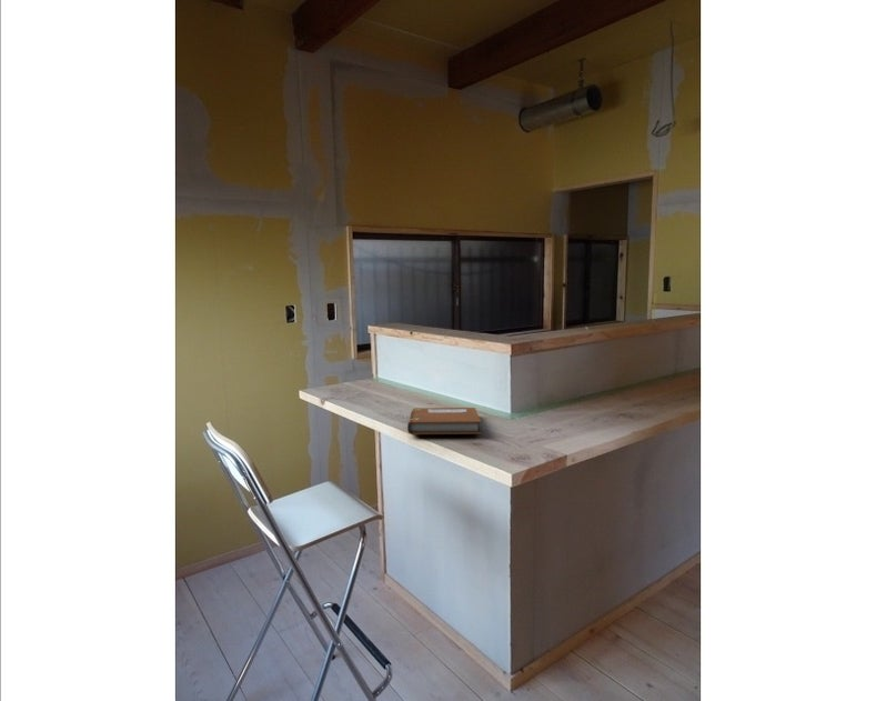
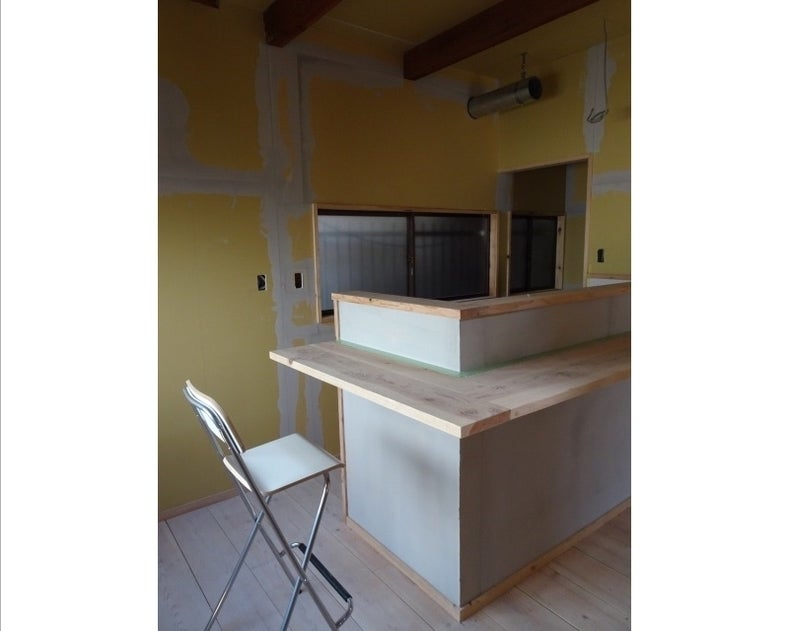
- notebook (443, 419)
